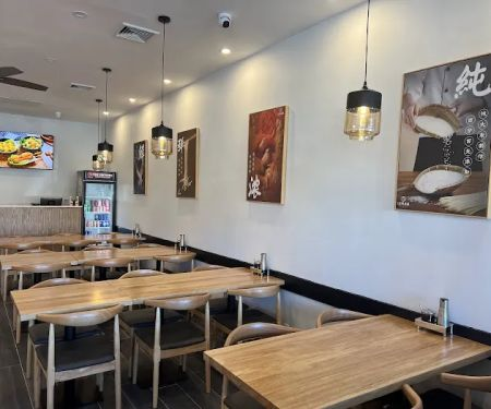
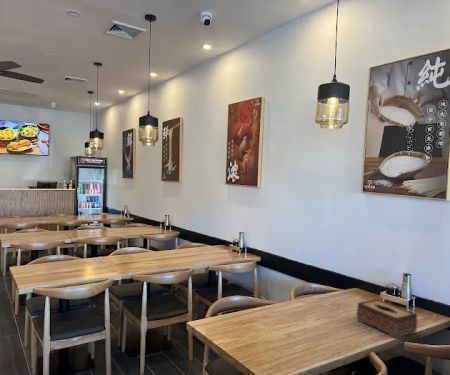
+ tissue box (385, 317)
